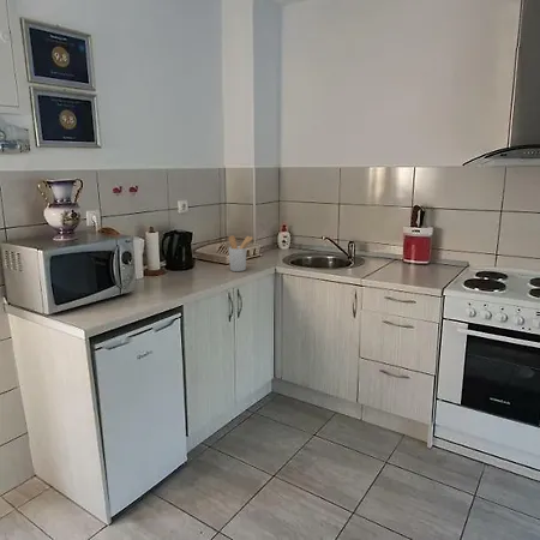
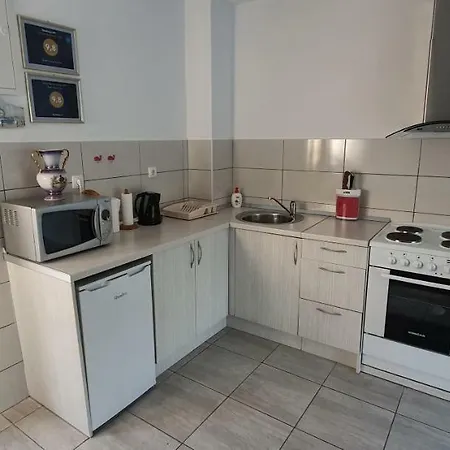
- utensil holder (241, 252)
